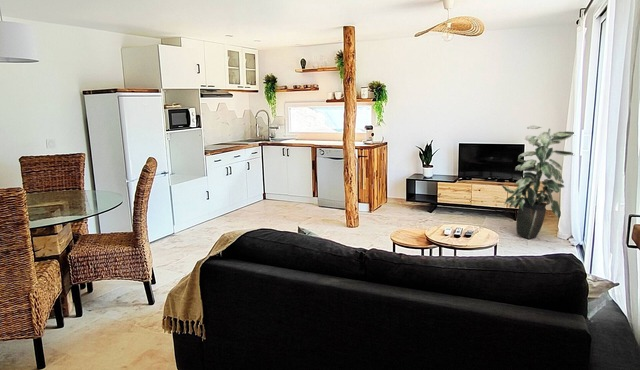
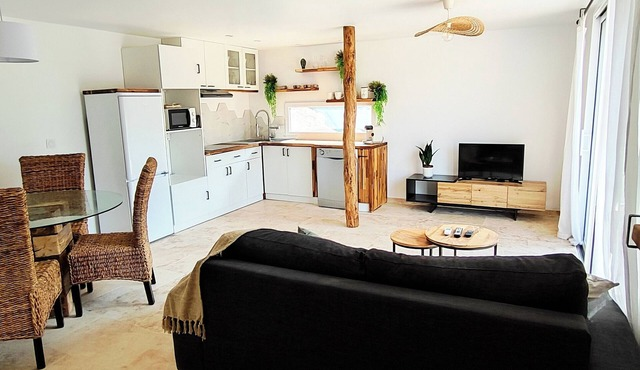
- indoor plant (537, 182)
